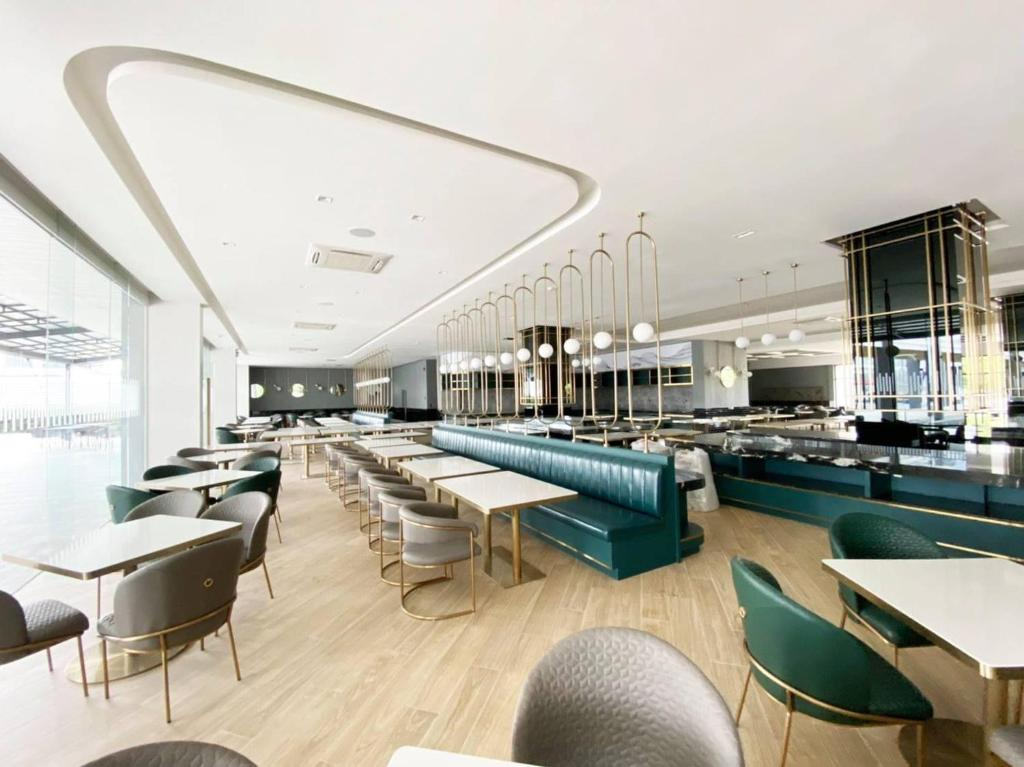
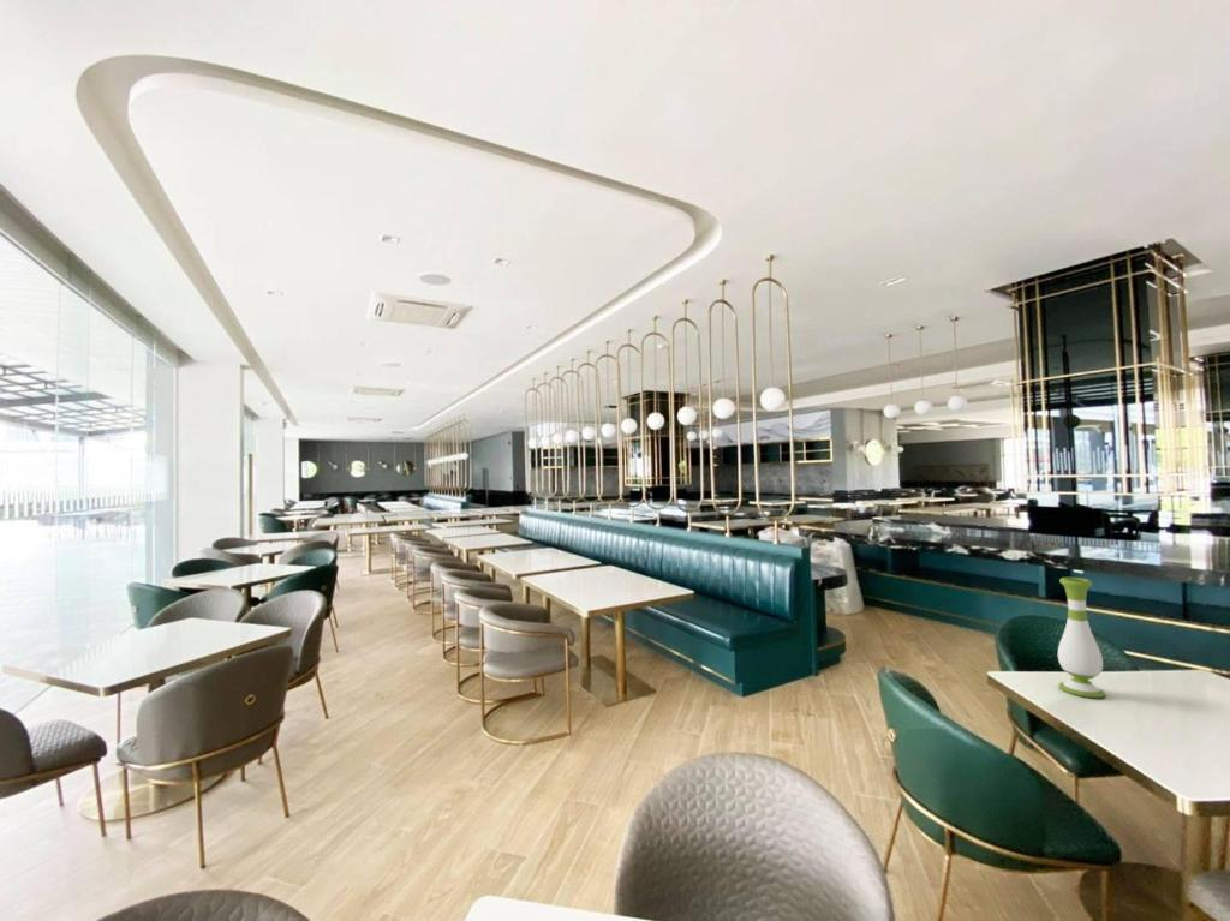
+ vase (1077, 634)
